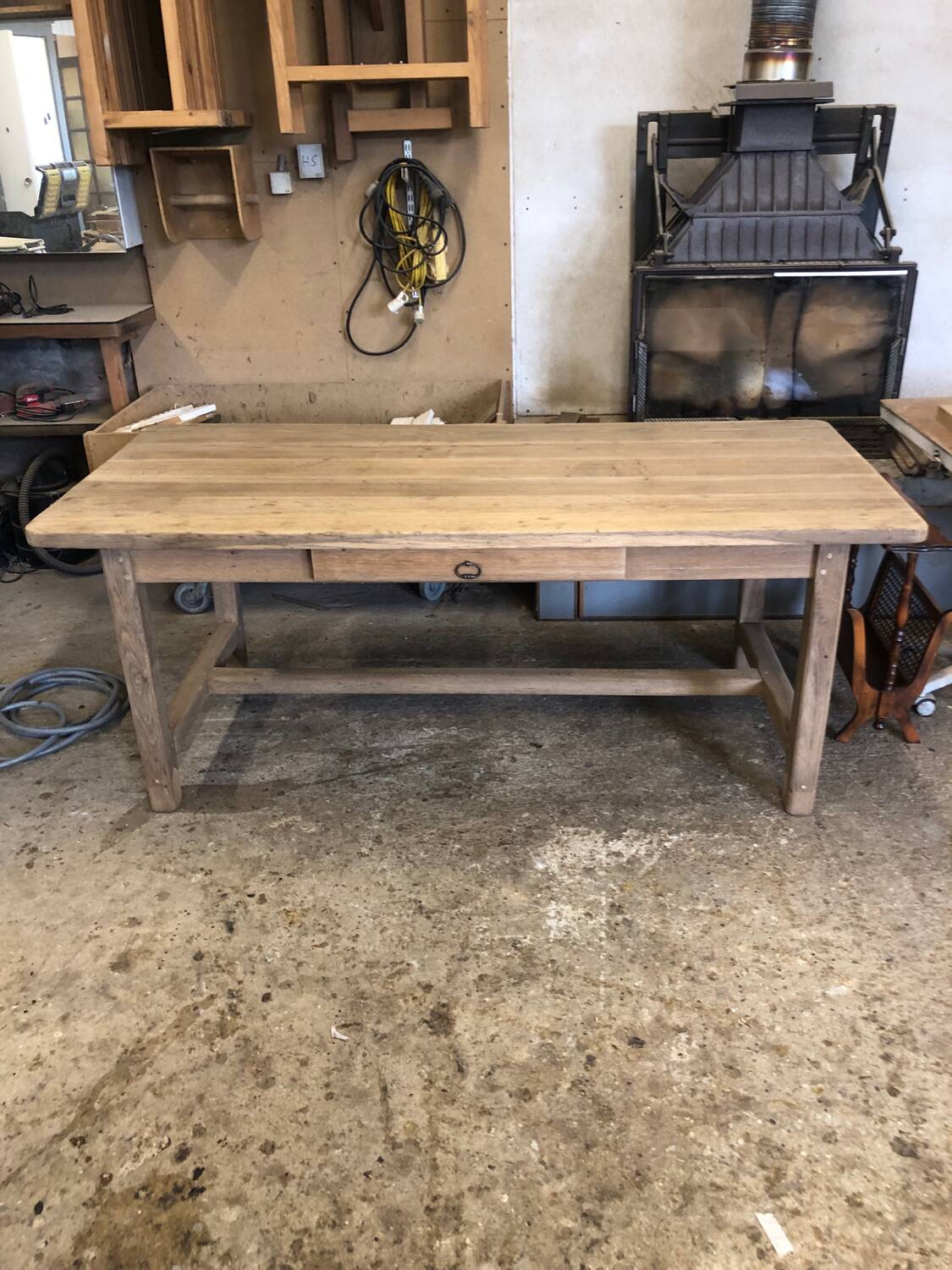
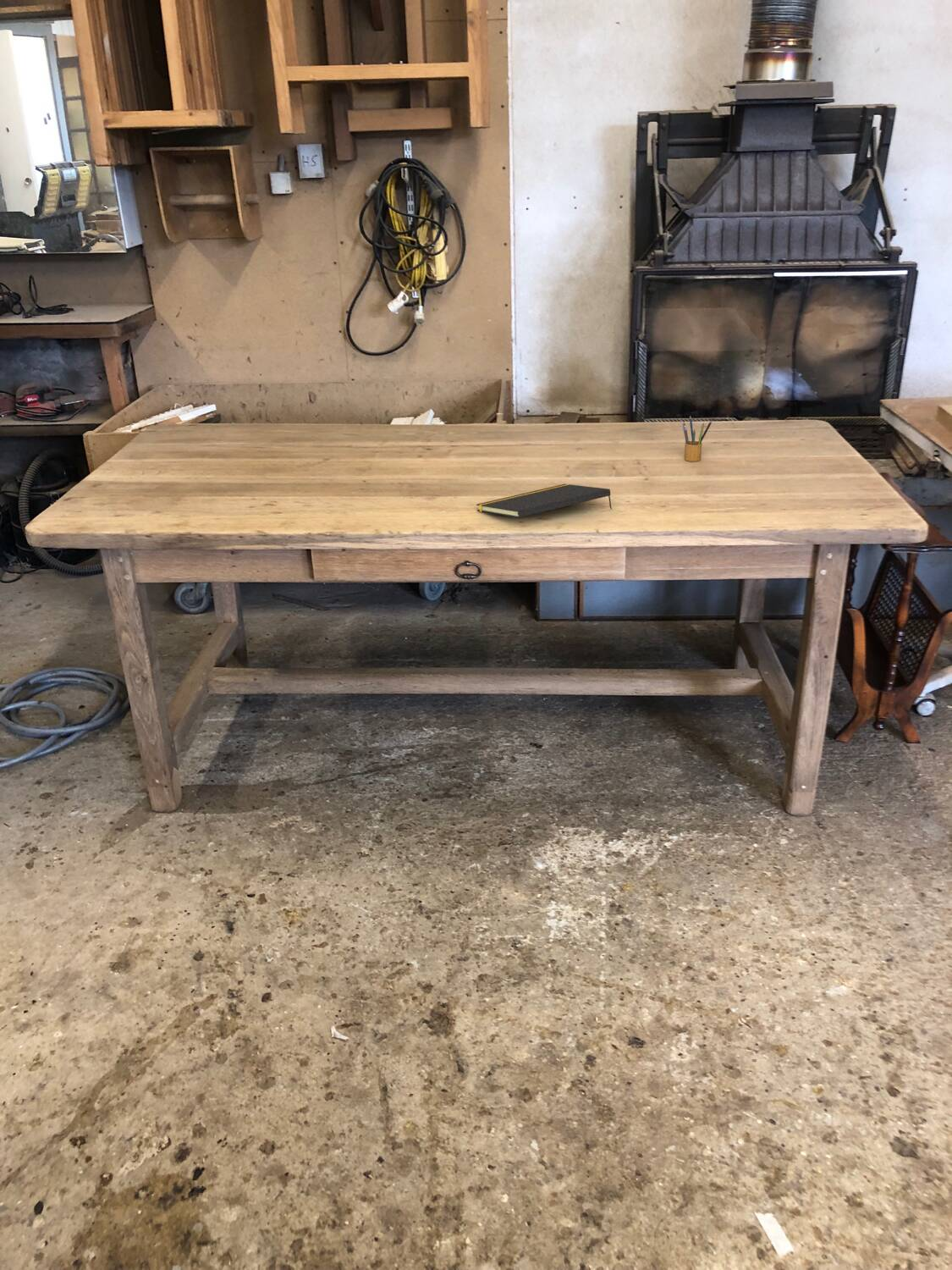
+ pencil box (694, 439)
+ notepad (542, 500)
